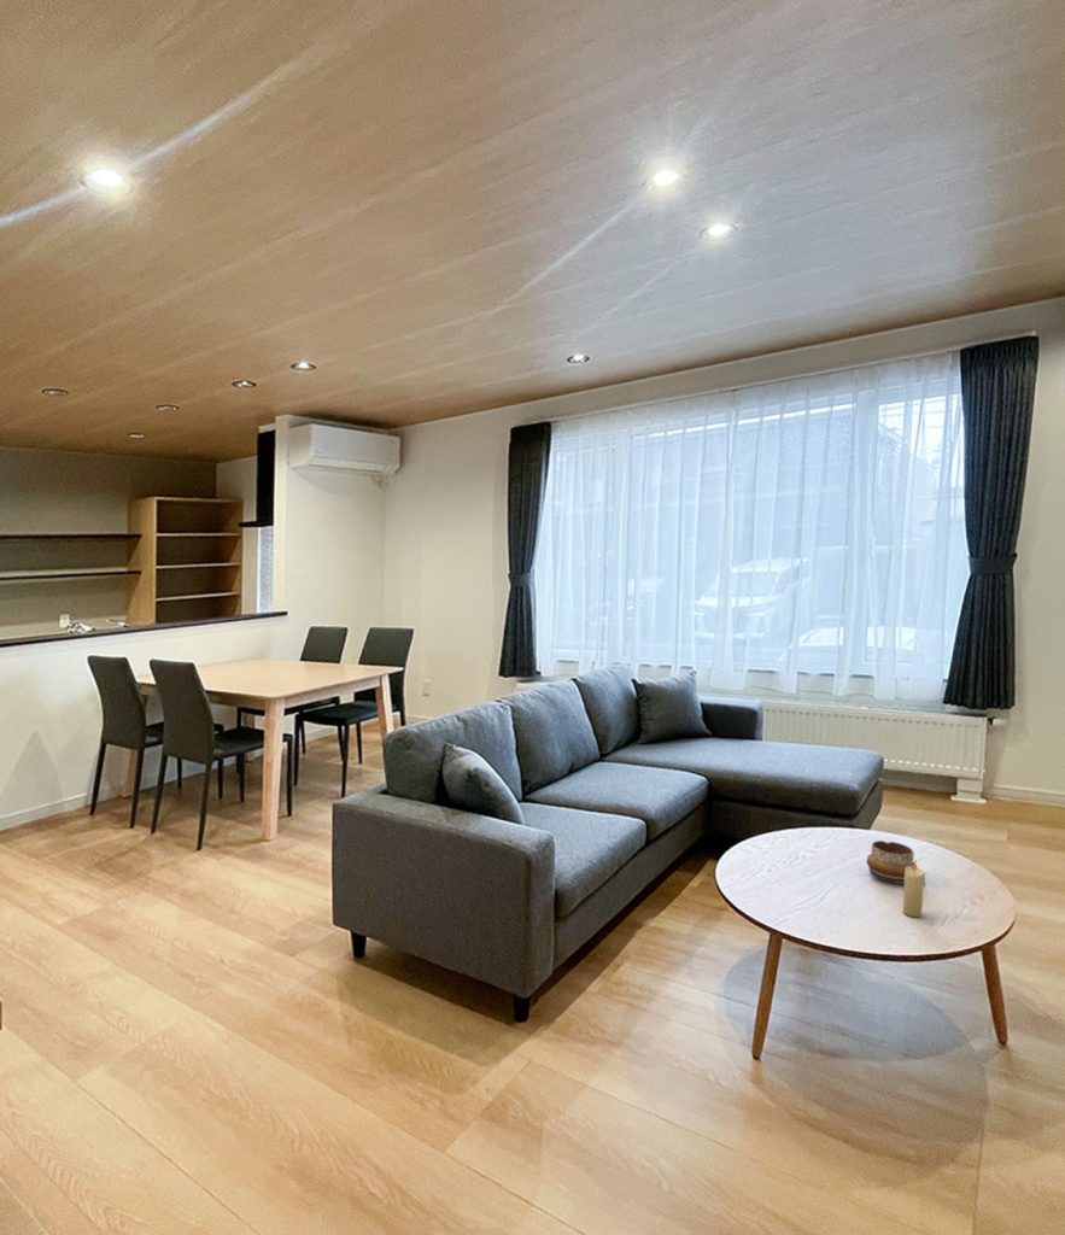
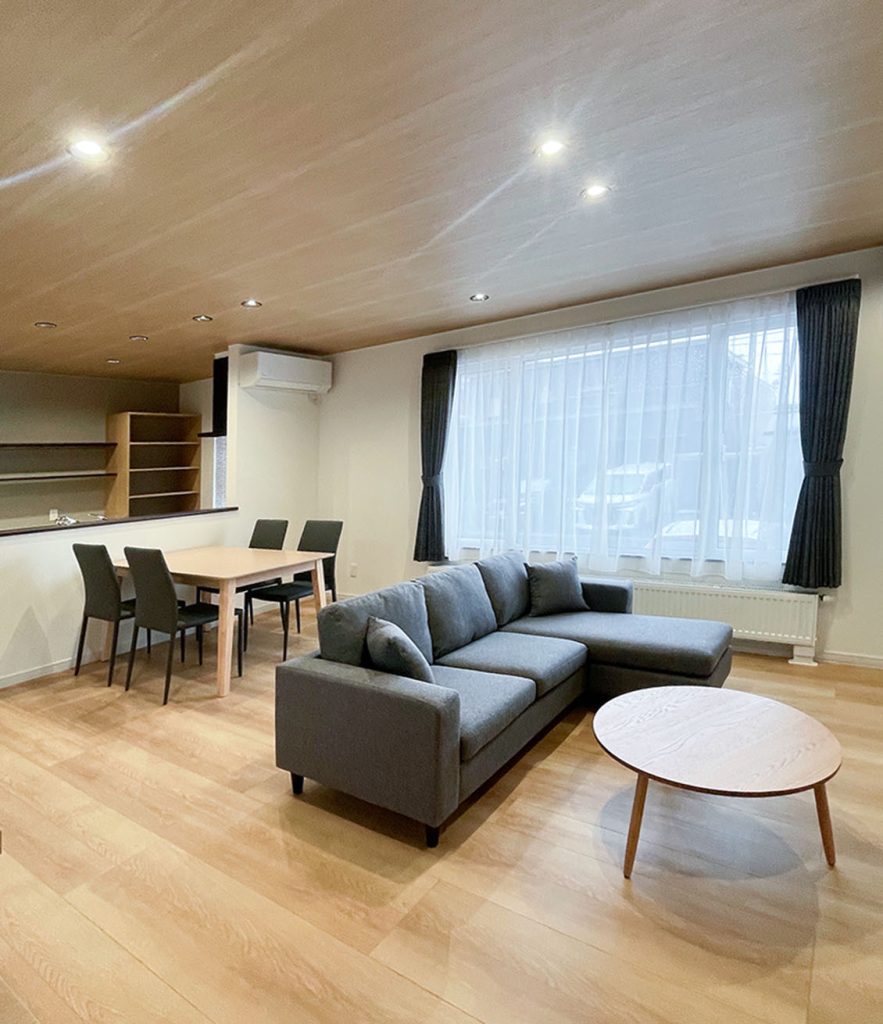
- candle (913, 886)
- decorative bowl (891, 862)
